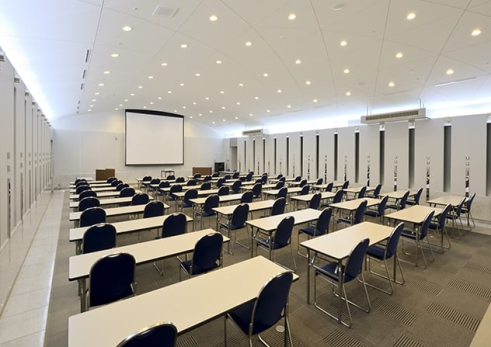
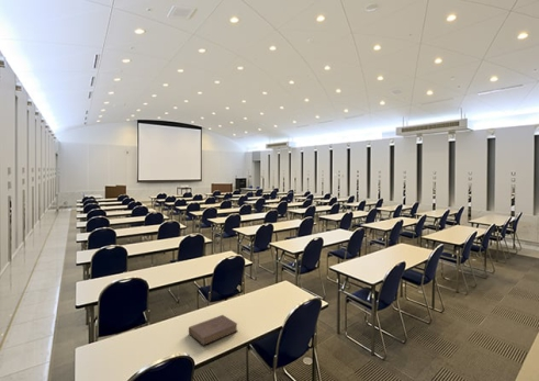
+ book (213, 328)
